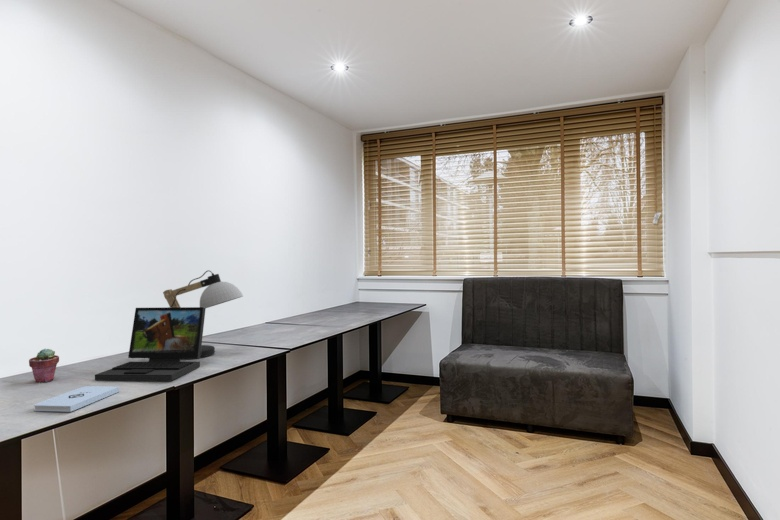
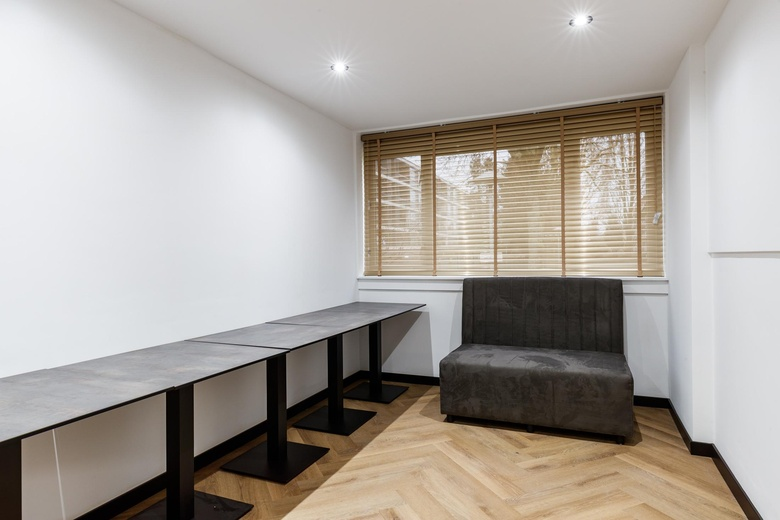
- desk lamp (200, 306)
- potted succulent (44, 364)
- notepad (78, 397)
- laptop (154, 340)
